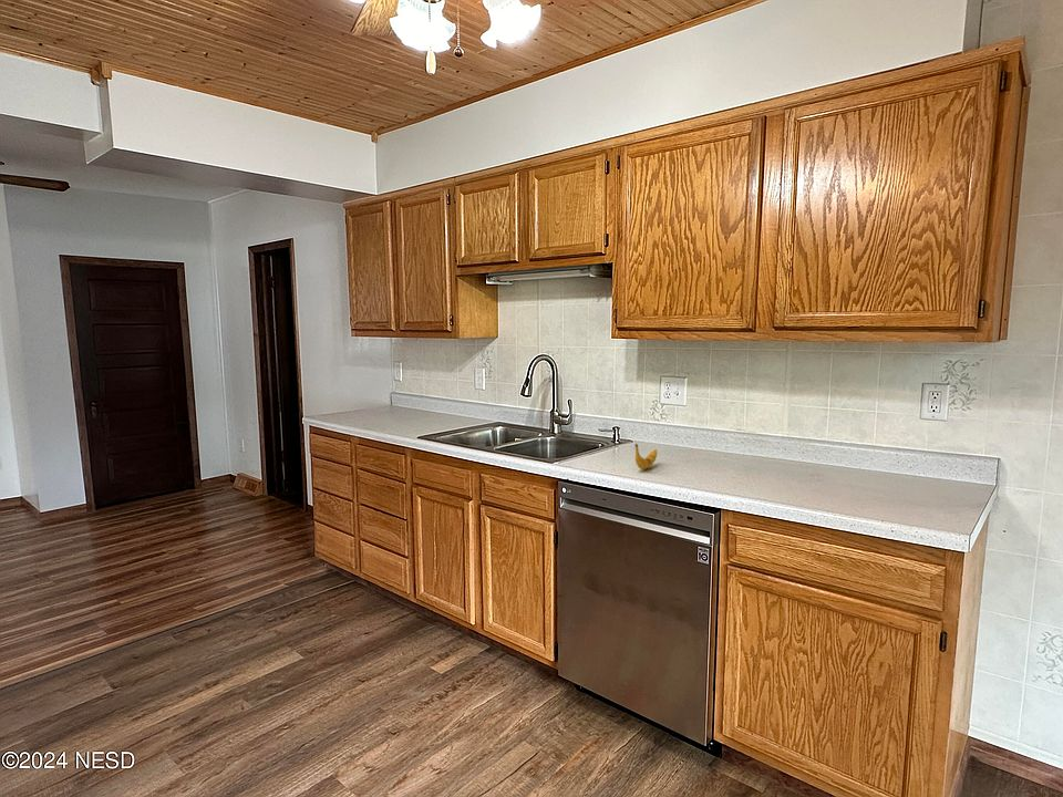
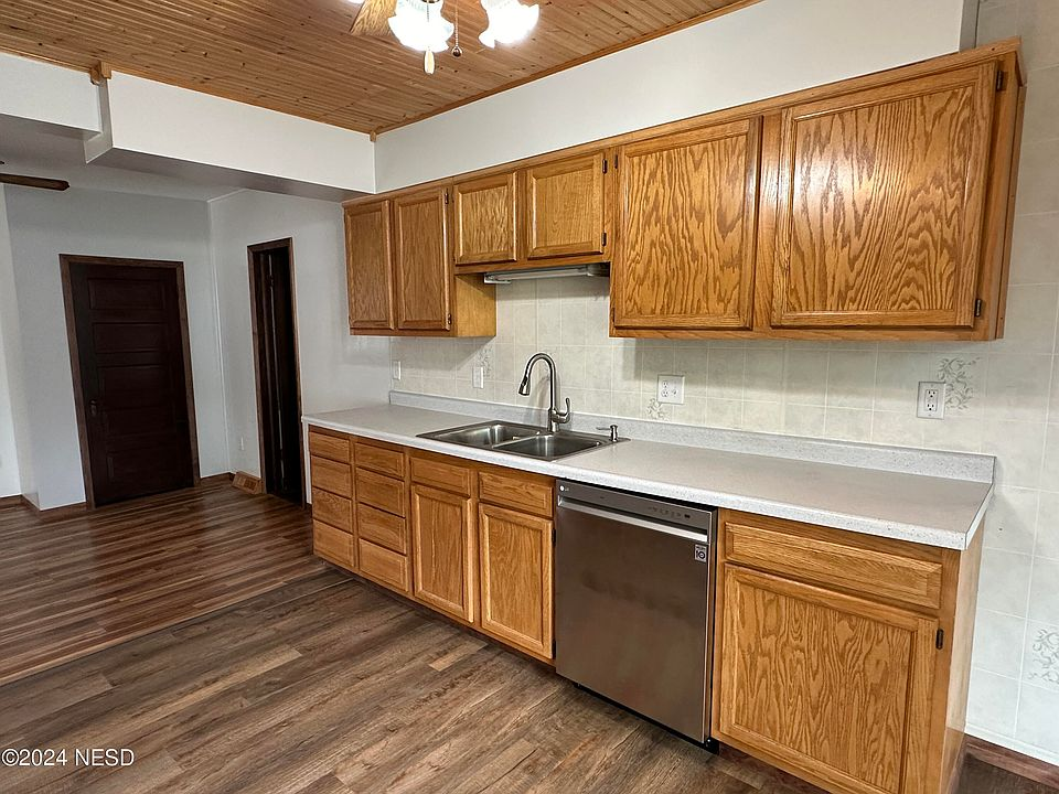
- banana (648, 455)
